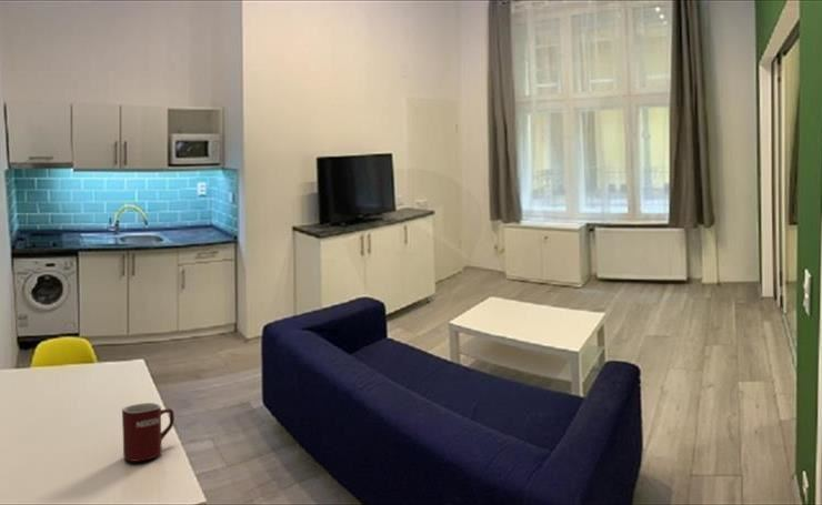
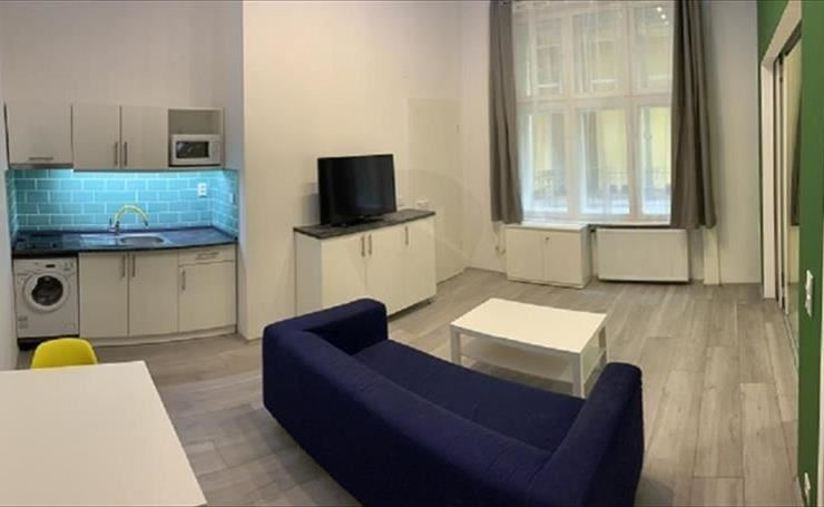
- mug (149, 430)
